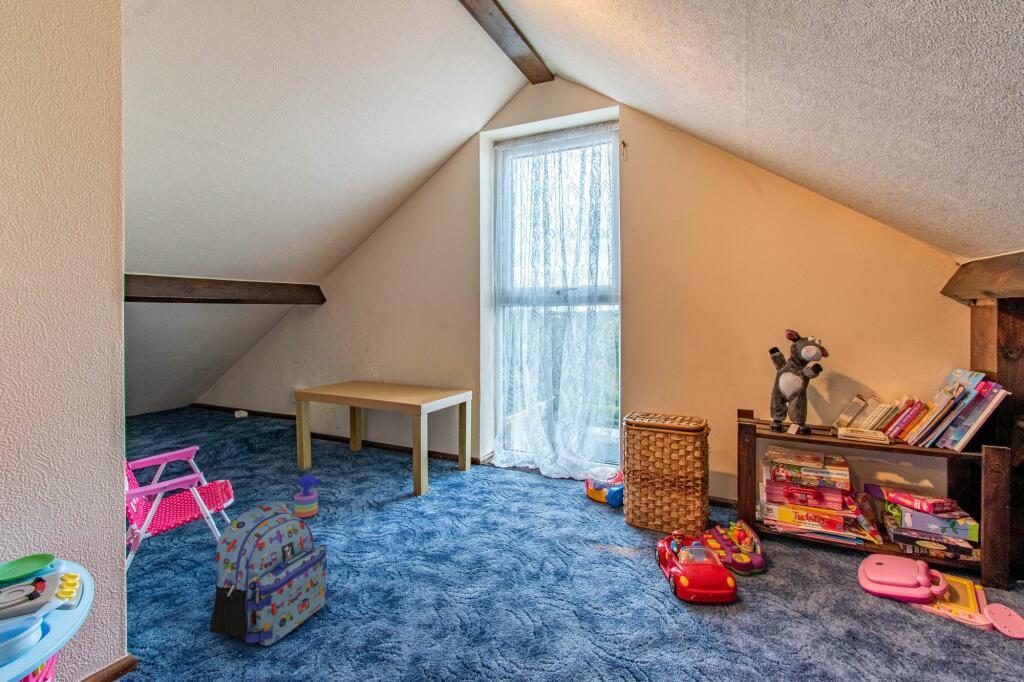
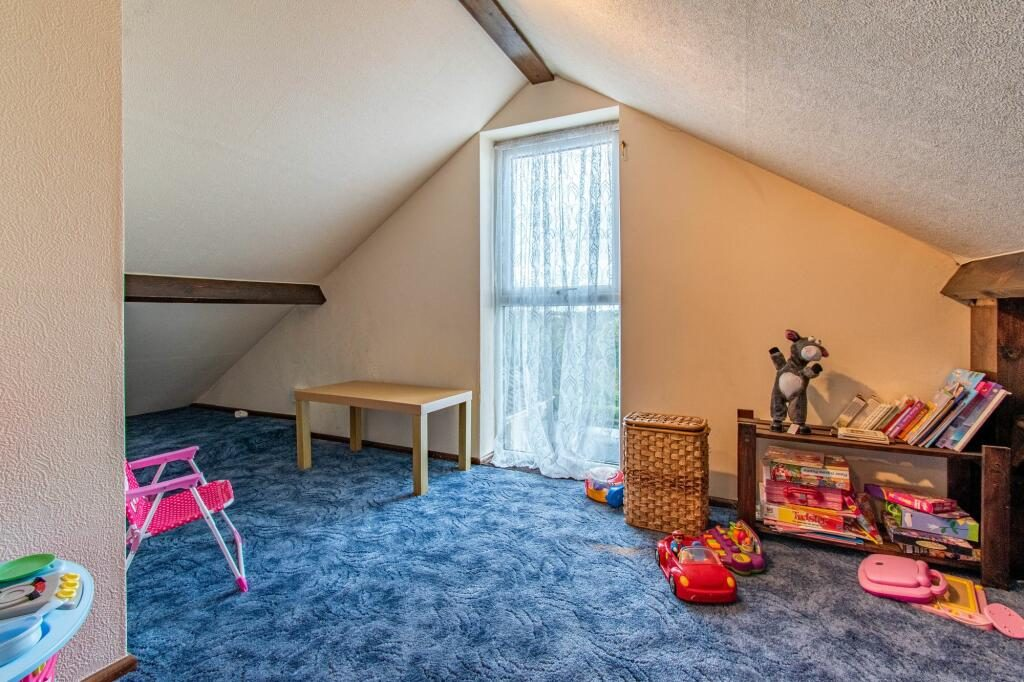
- stacking toy (307, 494)
- backpack (273, 564)
